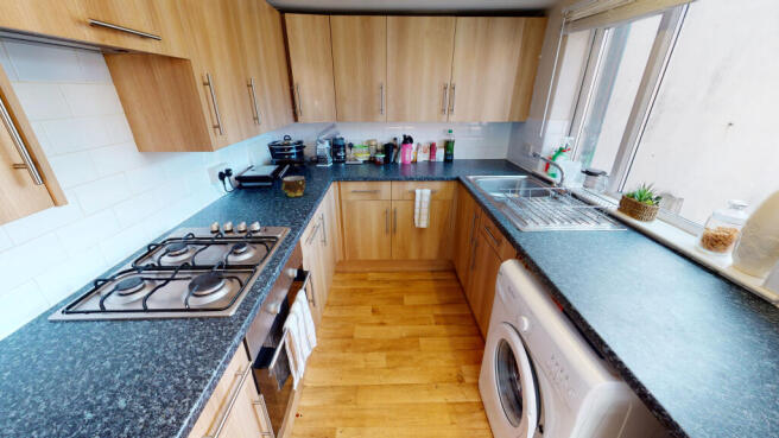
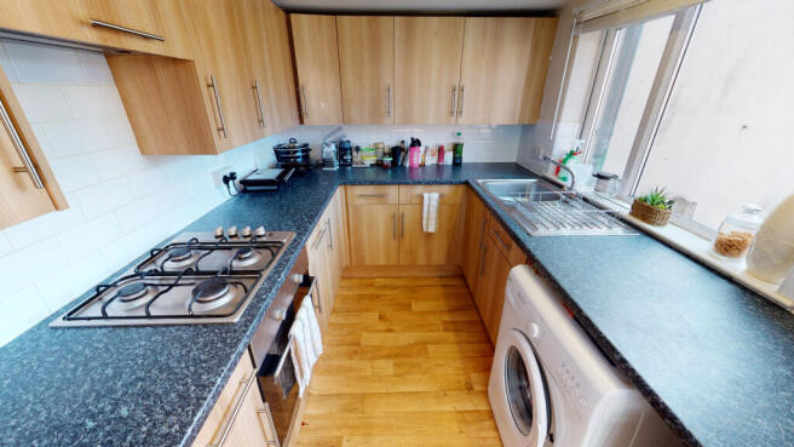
- cup (293, 186)
